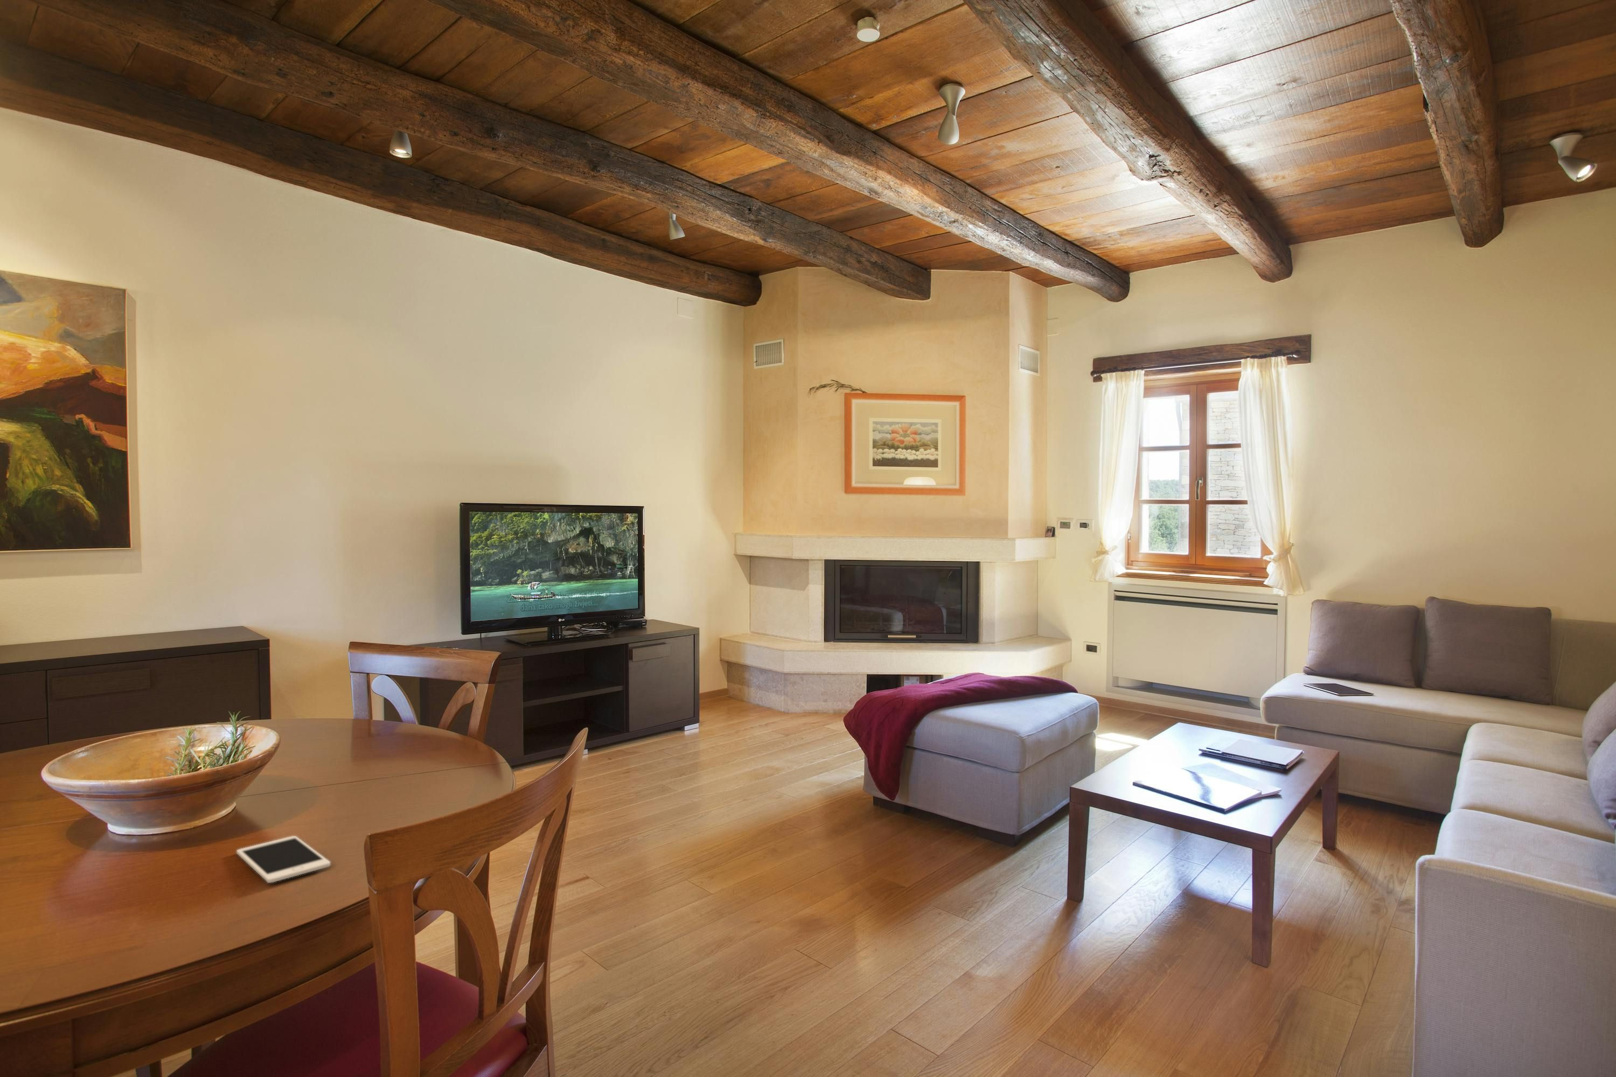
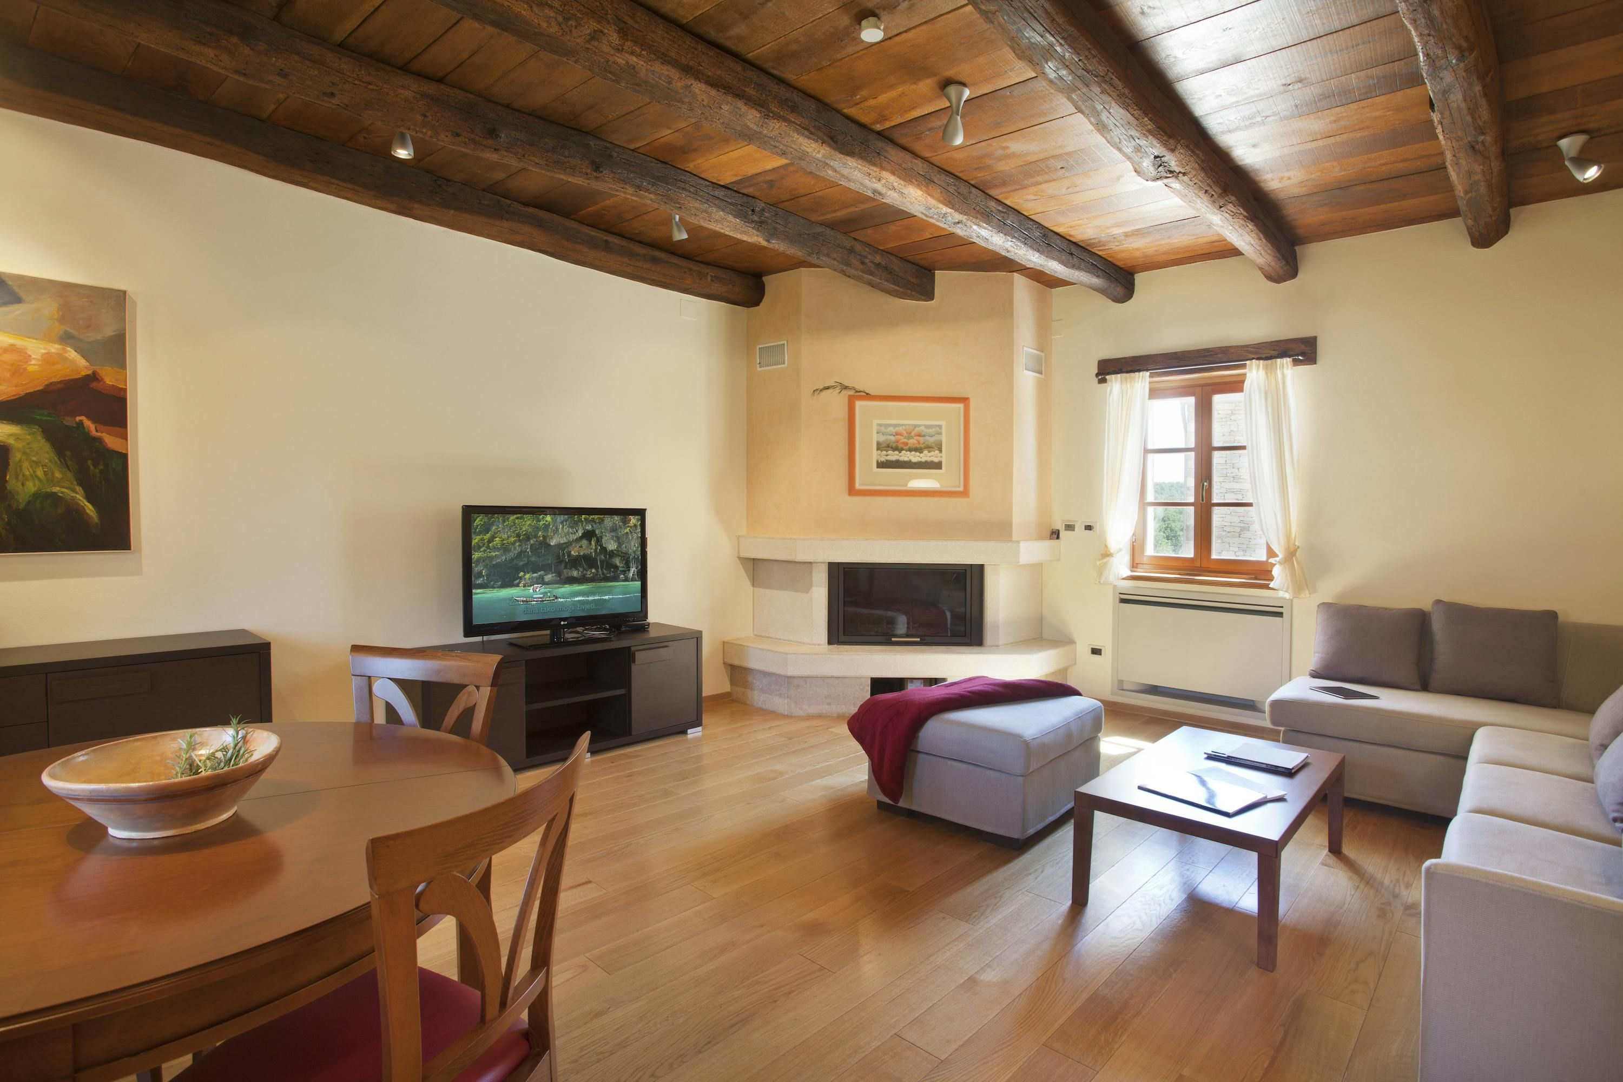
- cell phone (283, 858)
